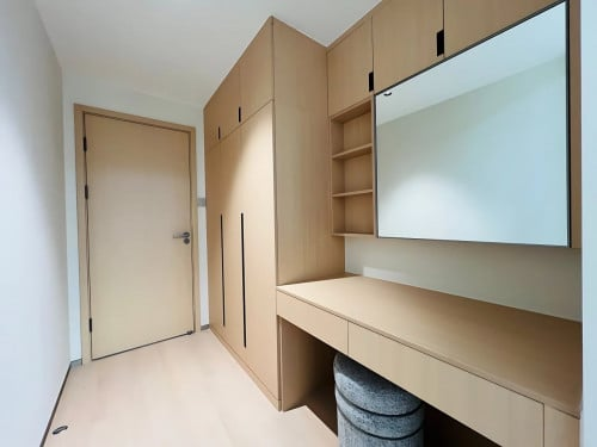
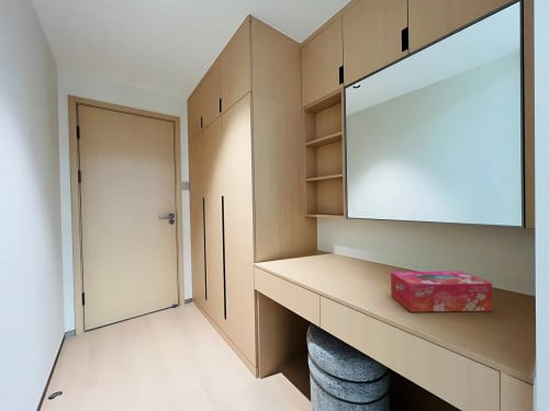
+ tissue box (437, 289)
